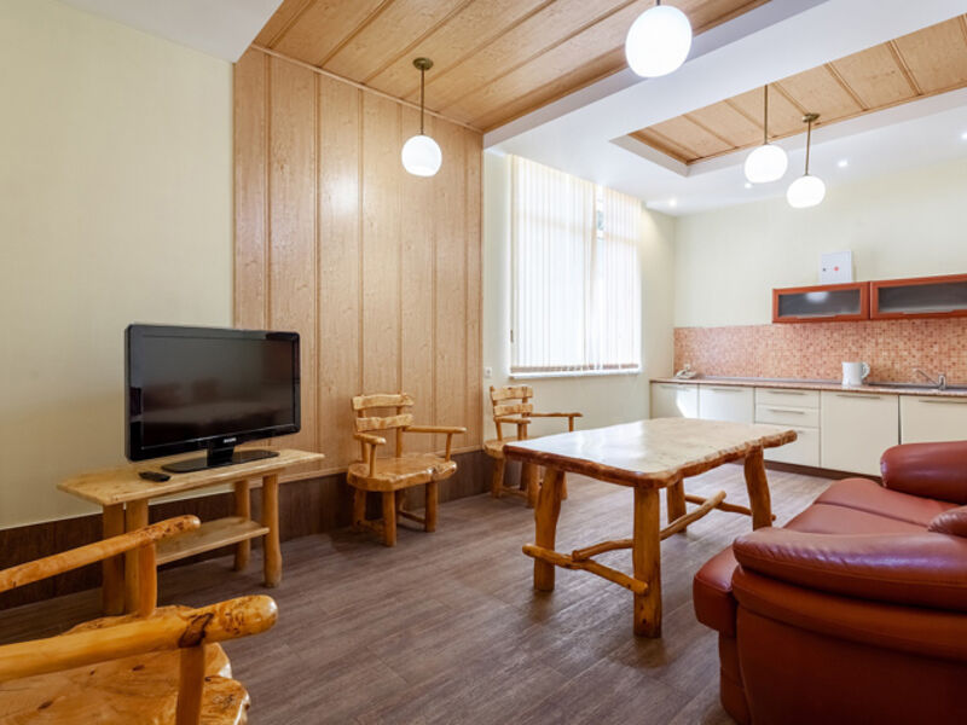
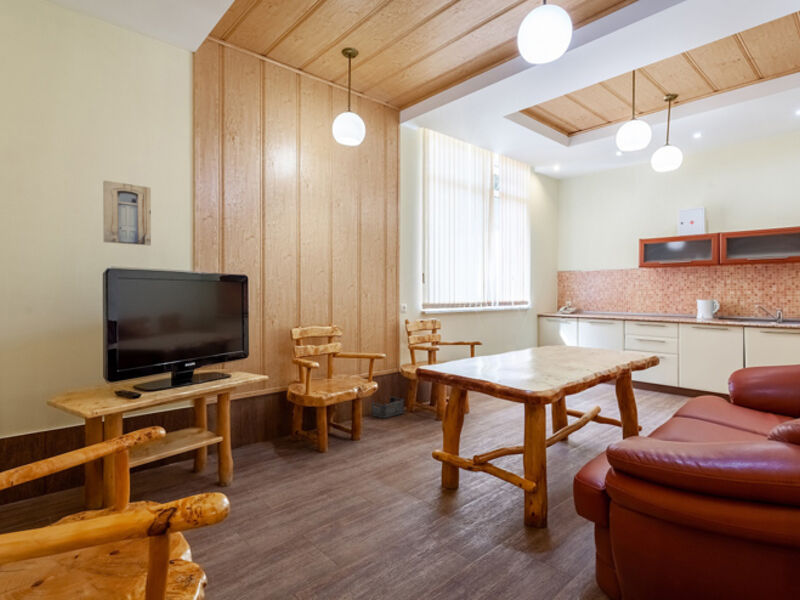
+ storage bin (387, 407)
+ wall art (127, 214)
